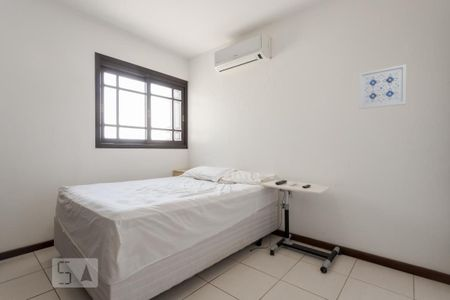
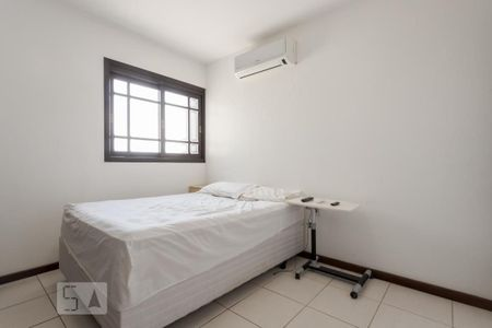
- wall art (381, 87)
